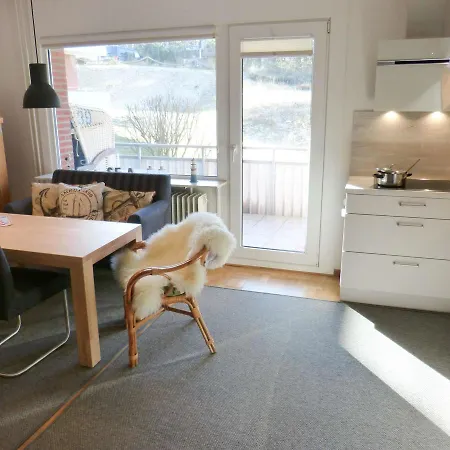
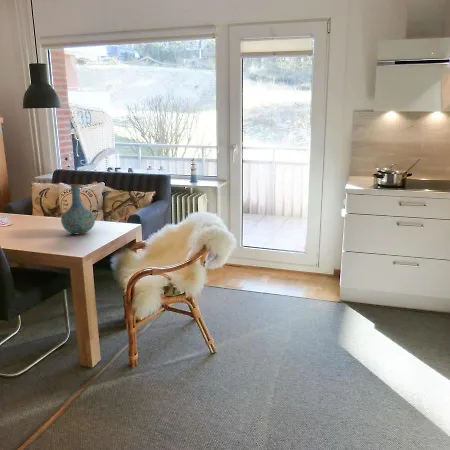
+ vase (77, 209)
